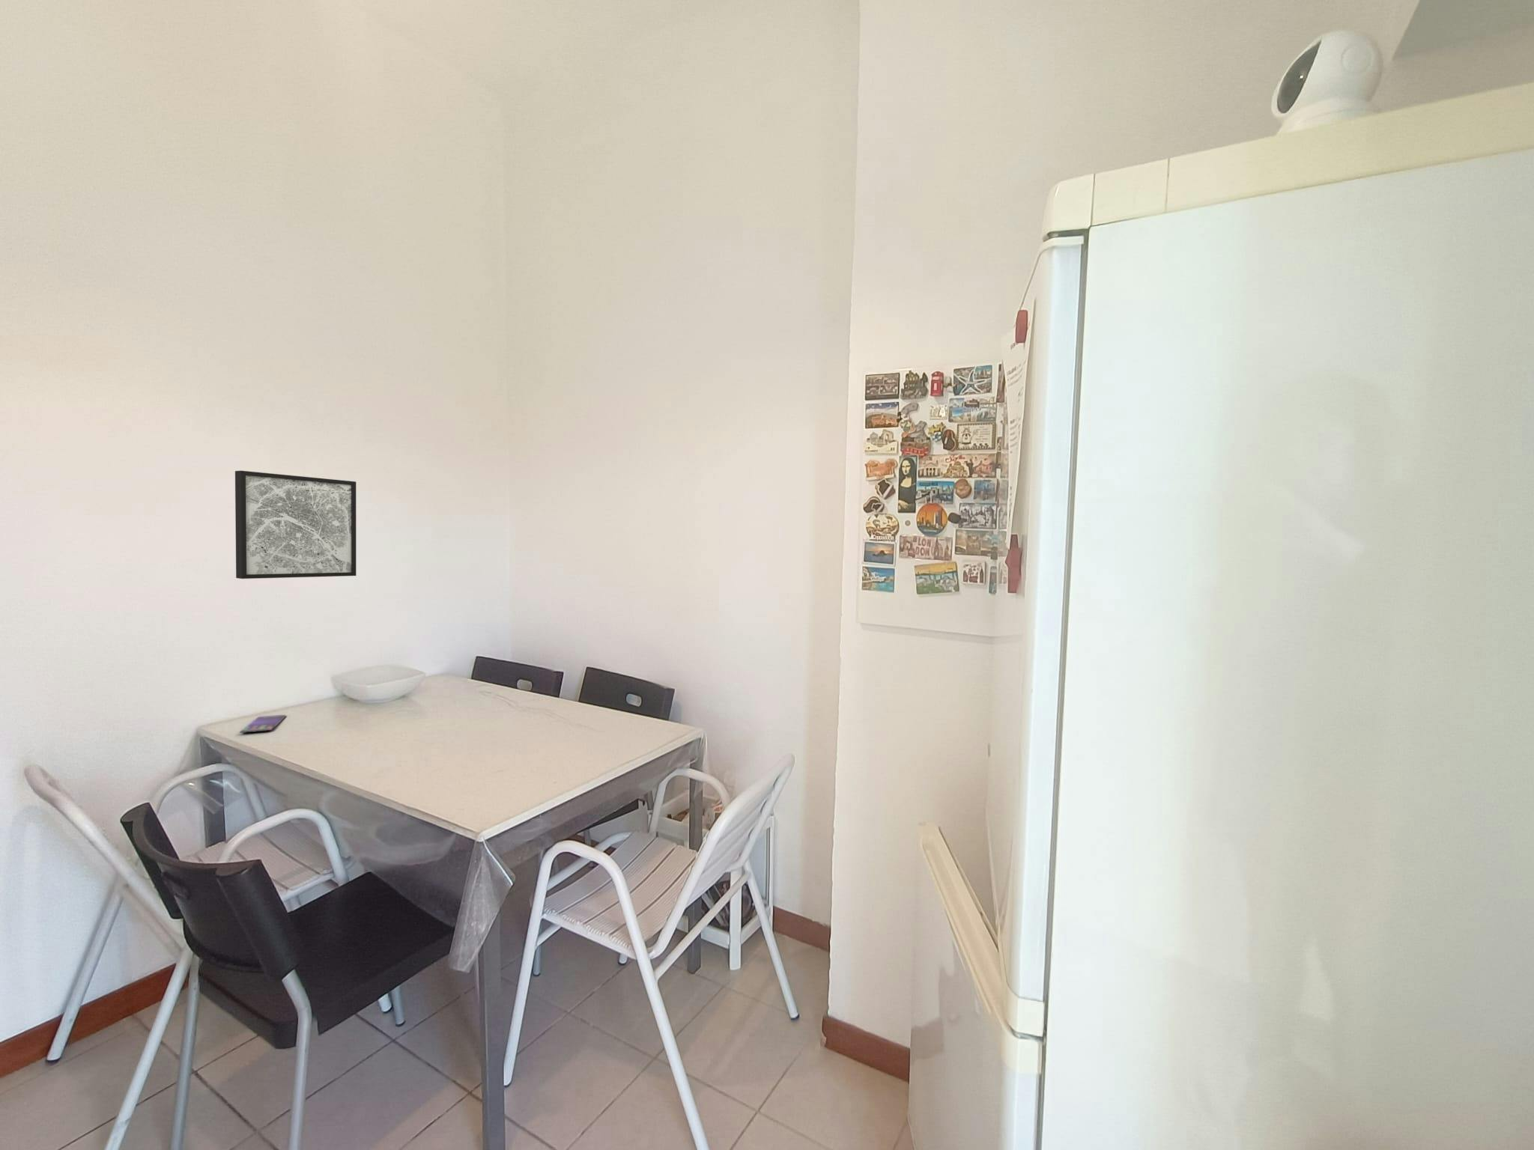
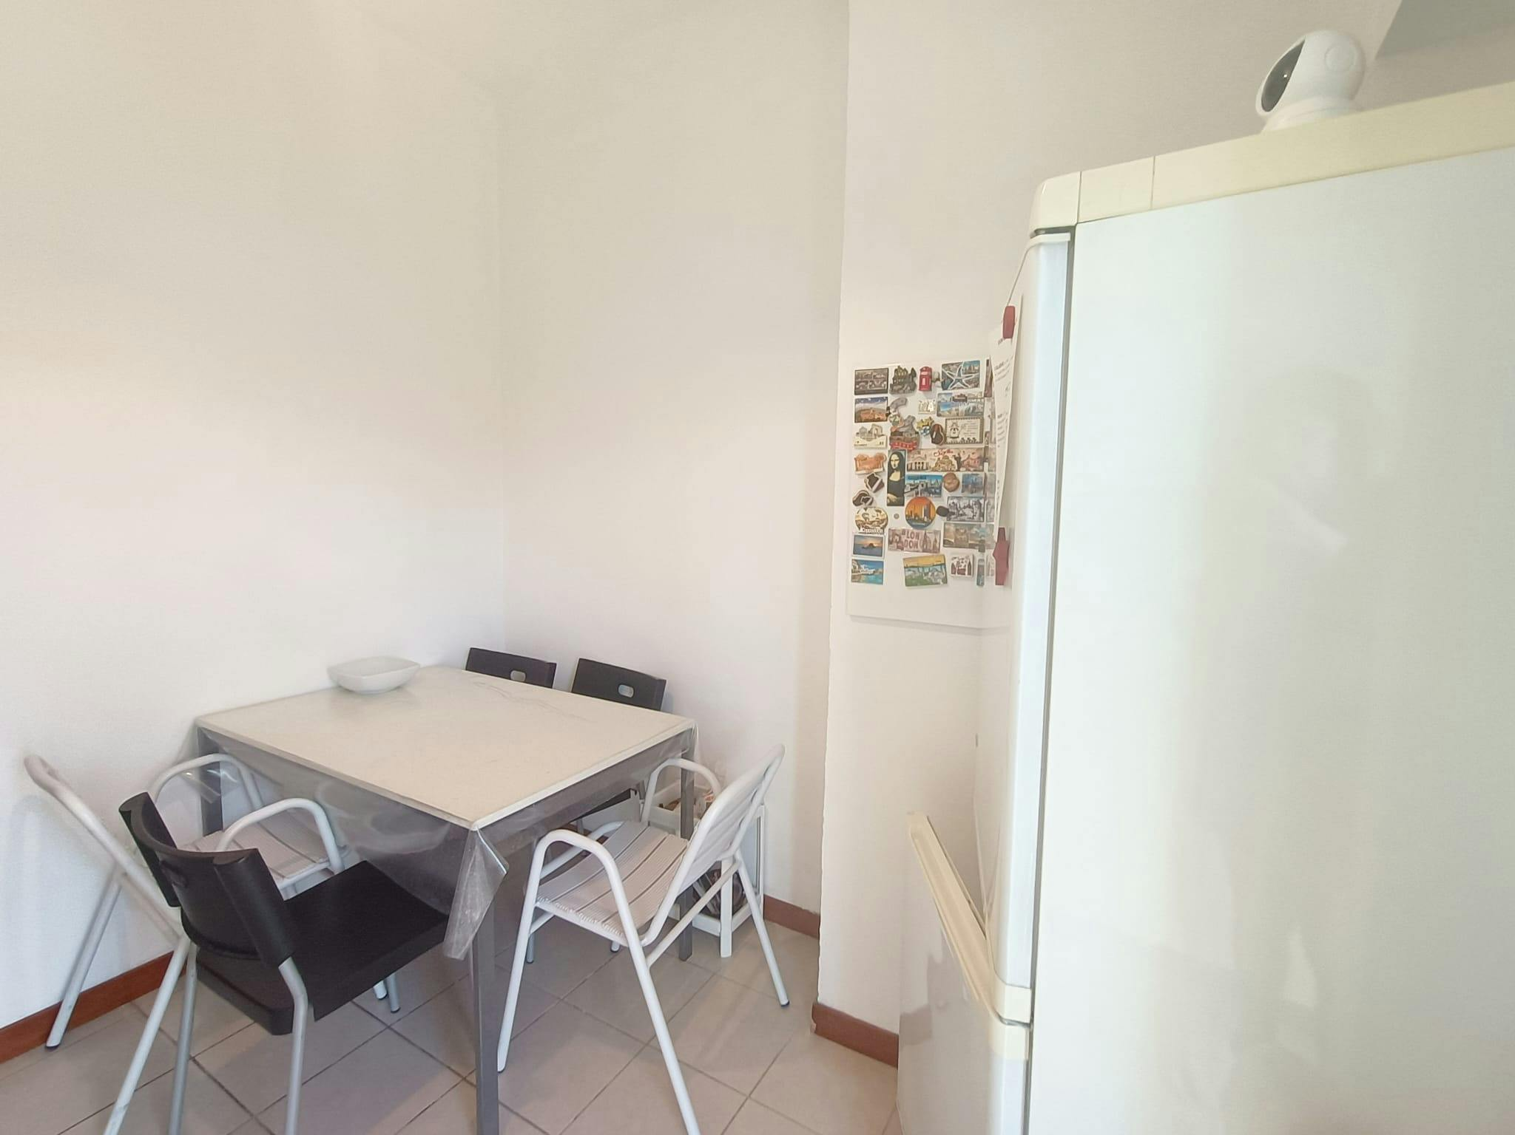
- wall art (300, 527)
- smartphone (263, 724)
